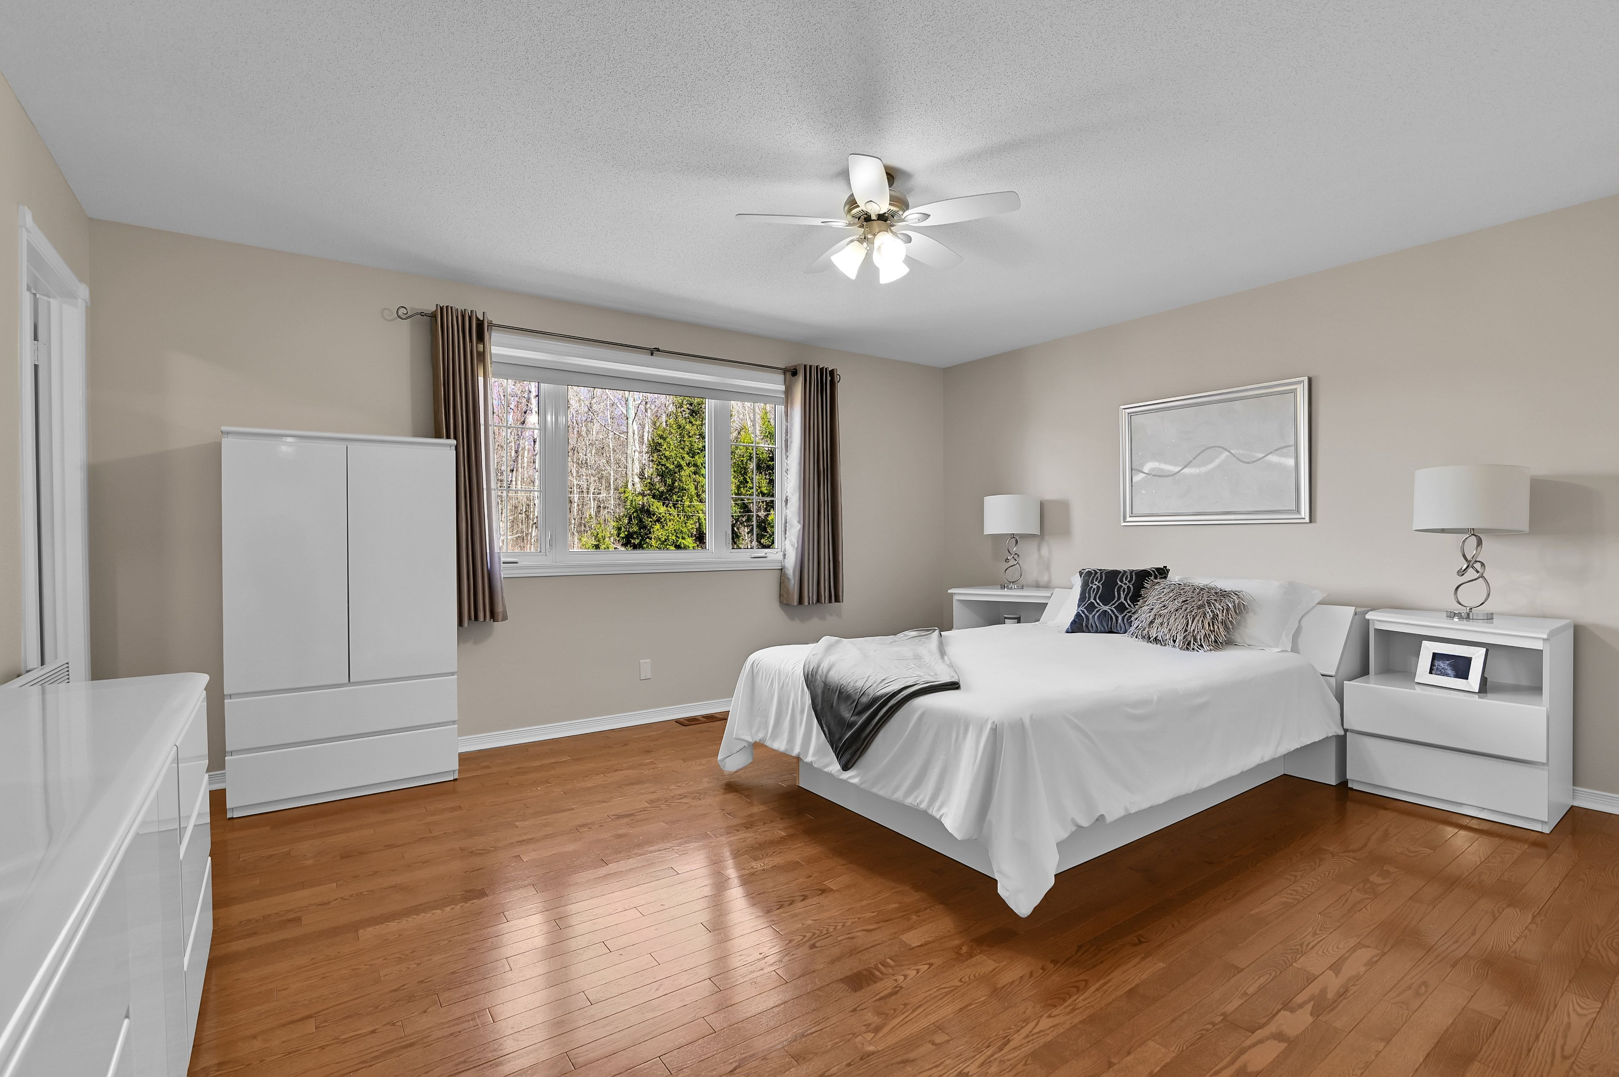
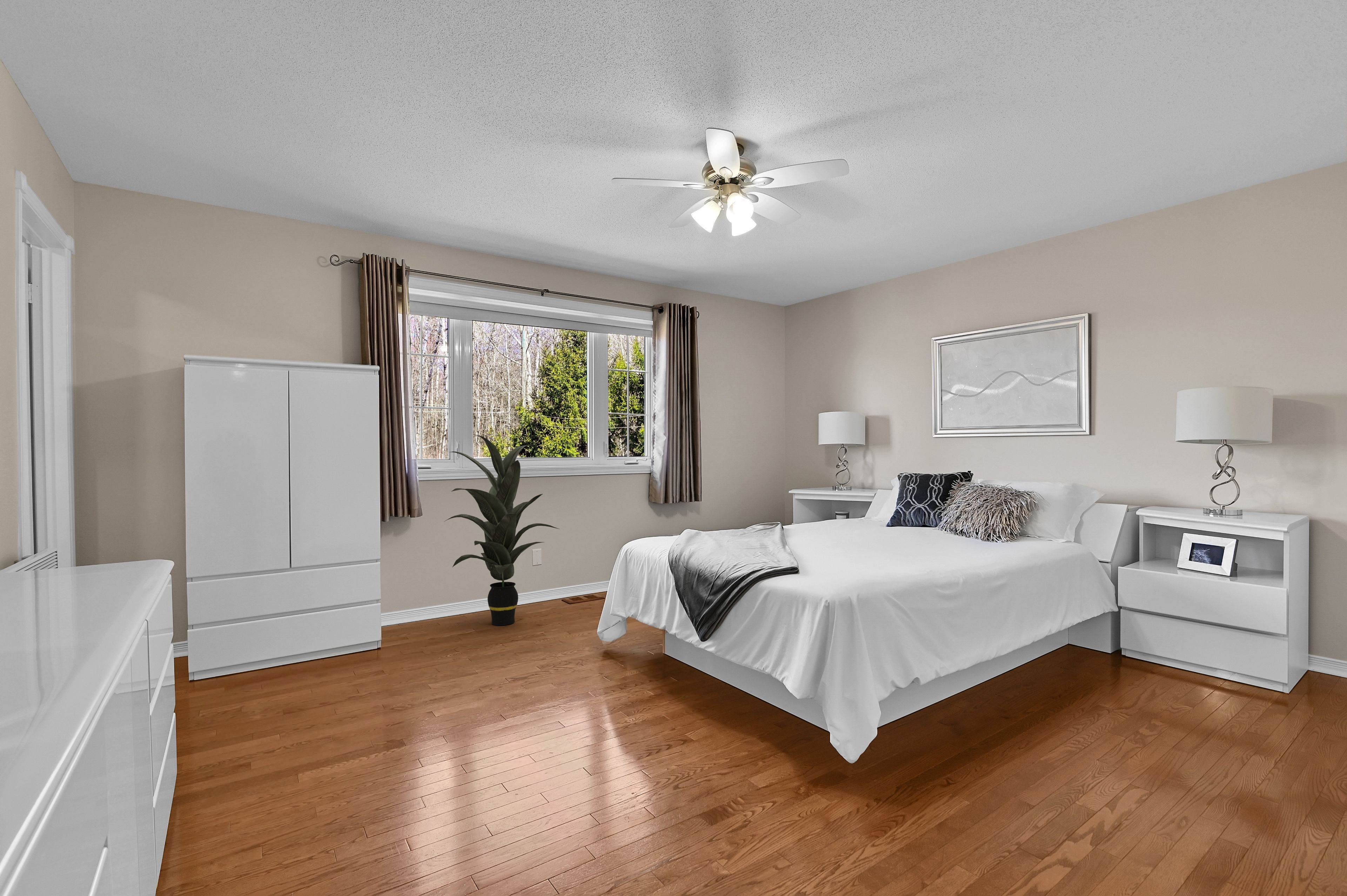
+ indoor plant (494, 528)
